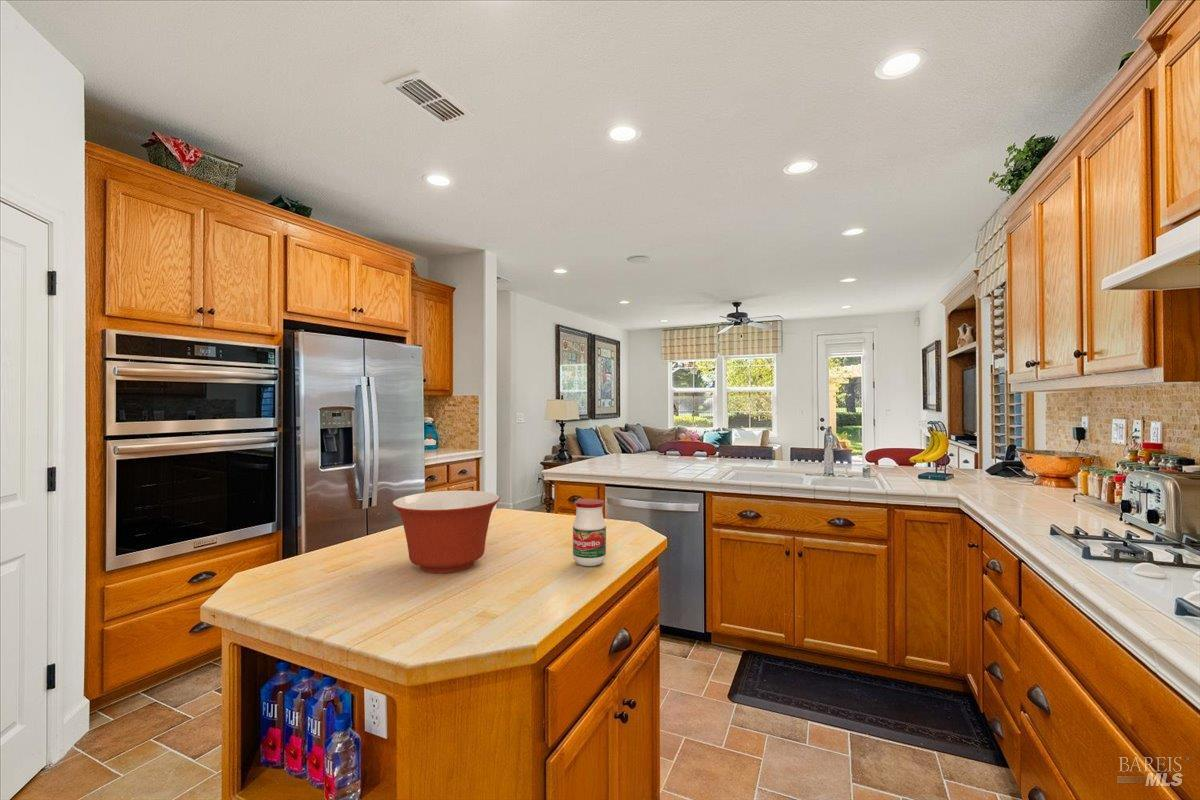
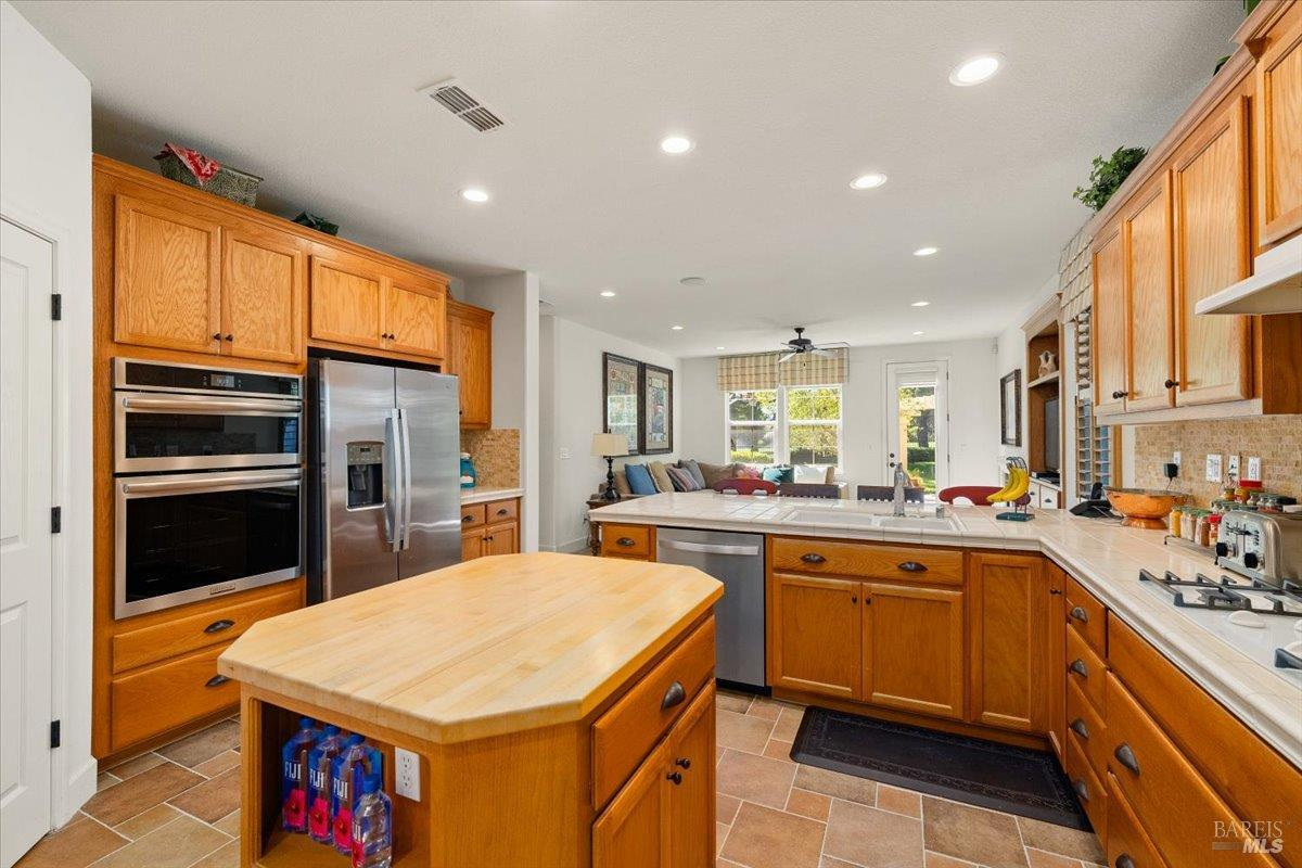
- jar (589, 531)
- mixing bowl (447, 531)
